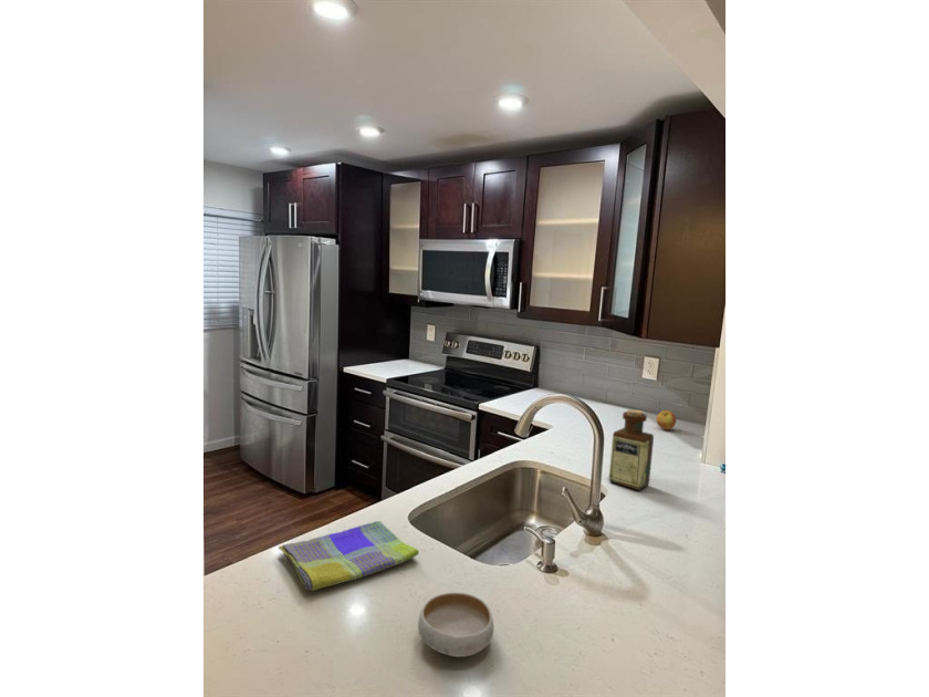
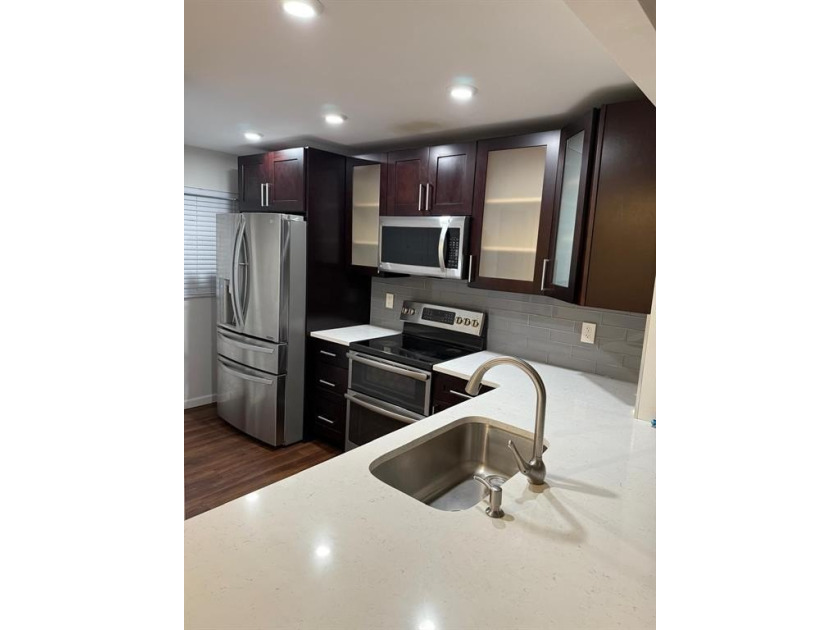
- bottle (631, 447)
- dish towel (348, 551)
- apple (666, 419)
- bowl (456, 625)
